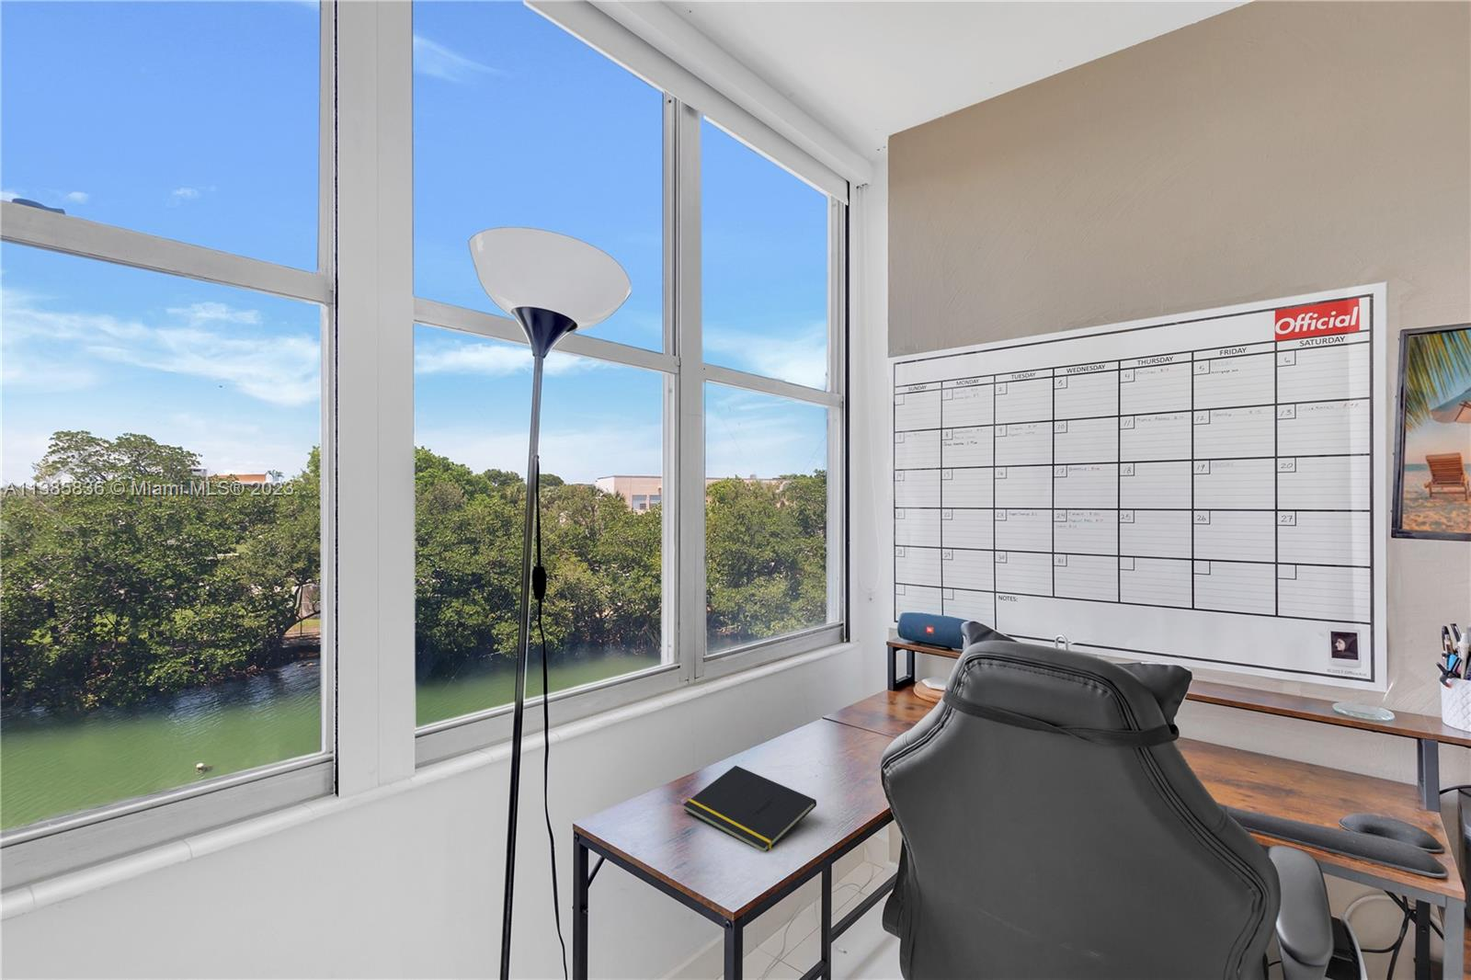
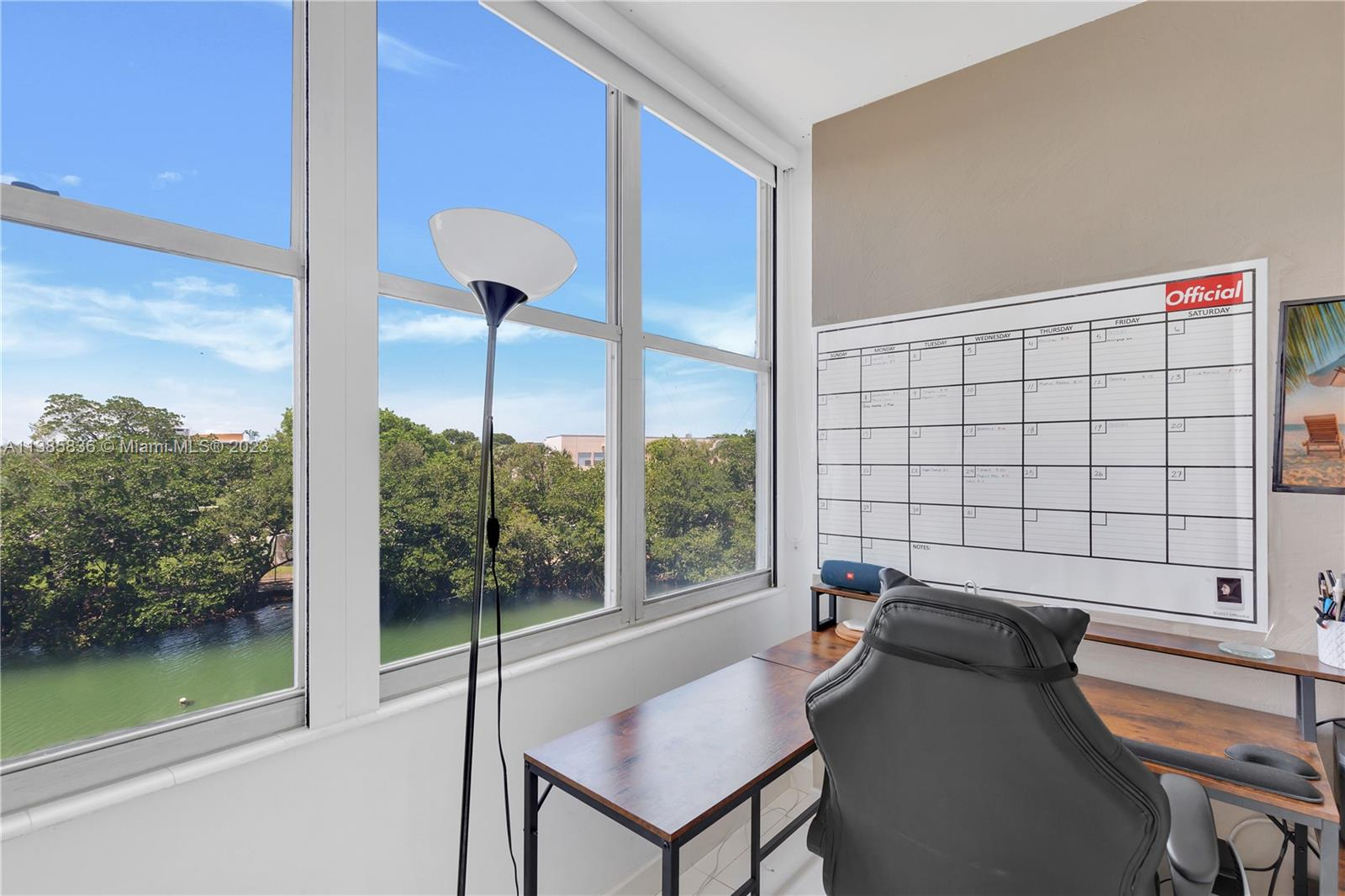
- notepad (748, 804)
